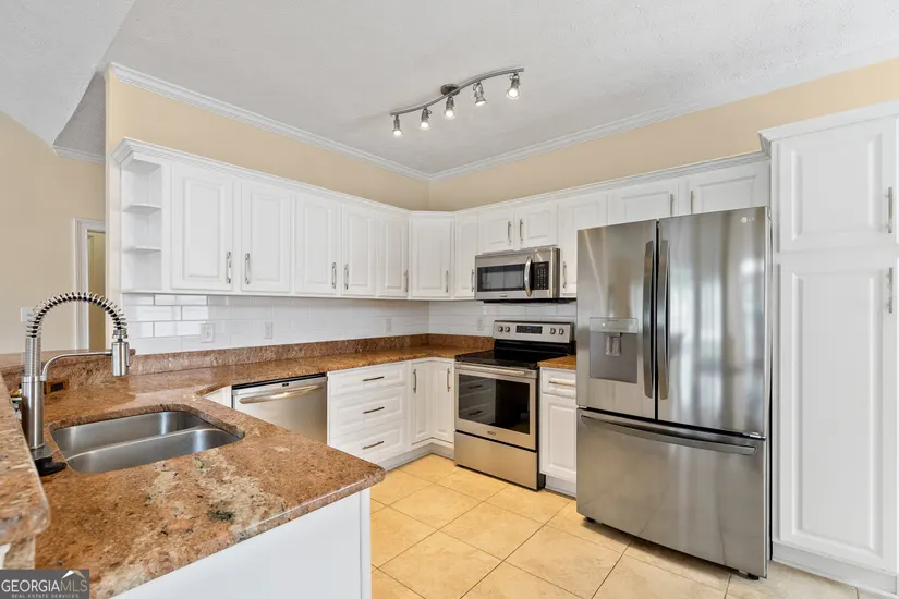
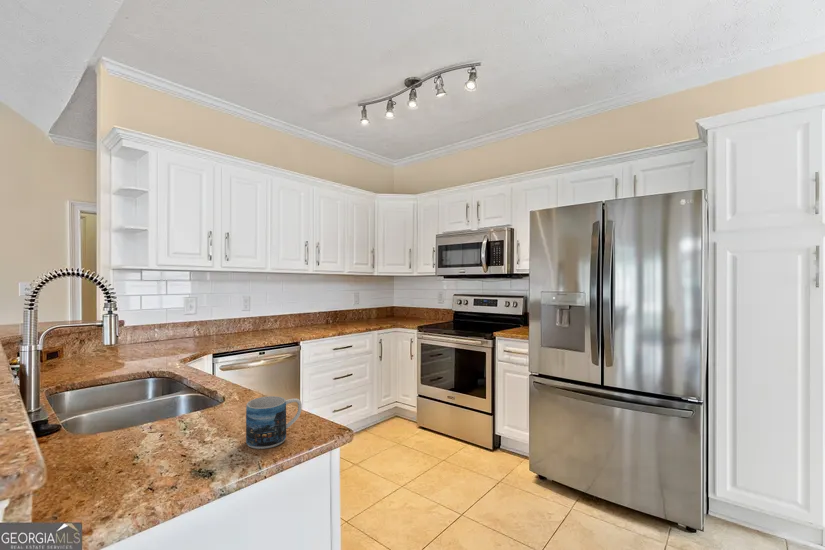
+ mug (275, 419)
